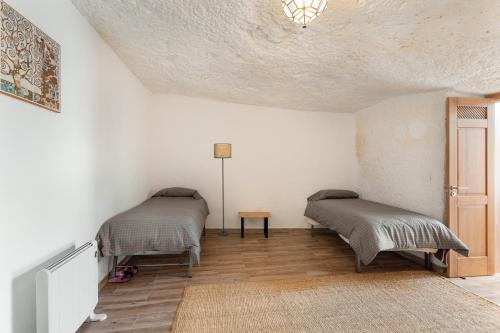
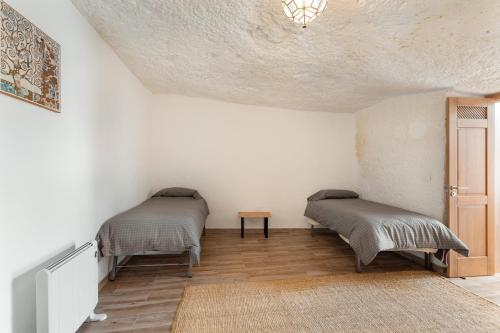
- floor lamp (223, 189)
- slippers (124, 272)
